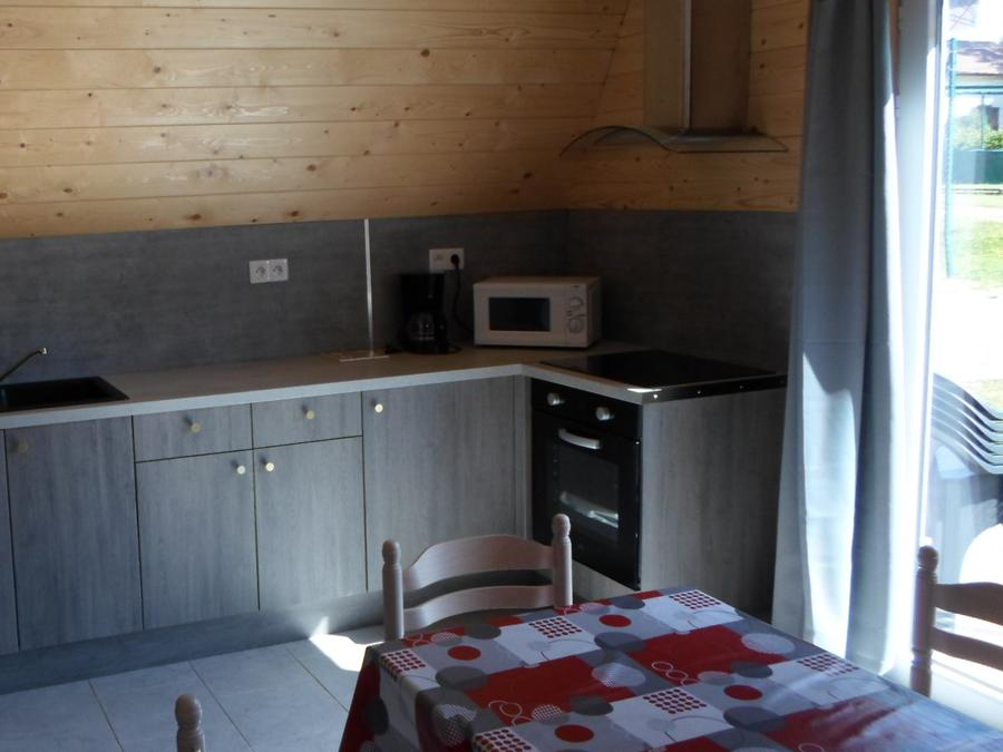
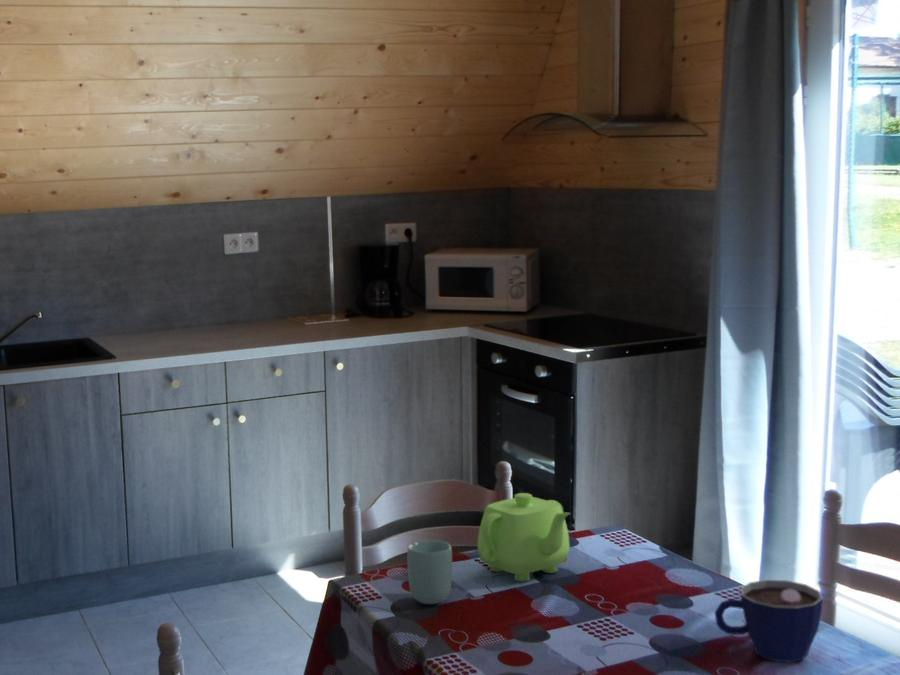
+ teapot (533, 535)
+ cup (430, 573)
+ cup (767, 621)
